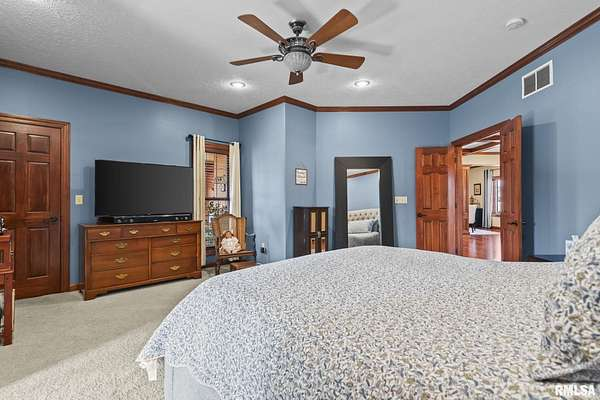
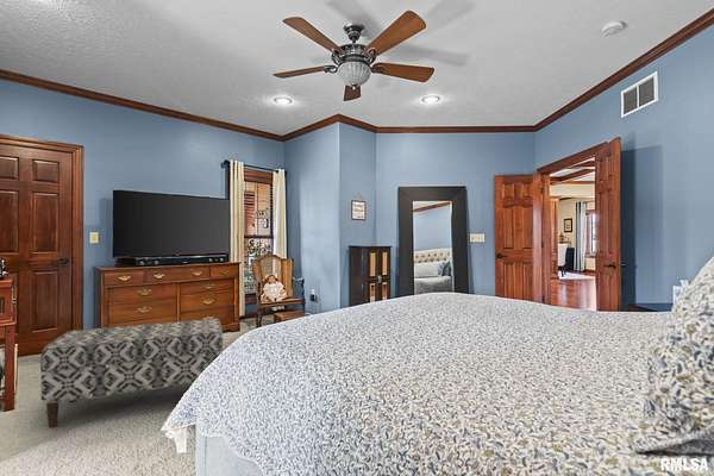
+ bench (144, 365)
